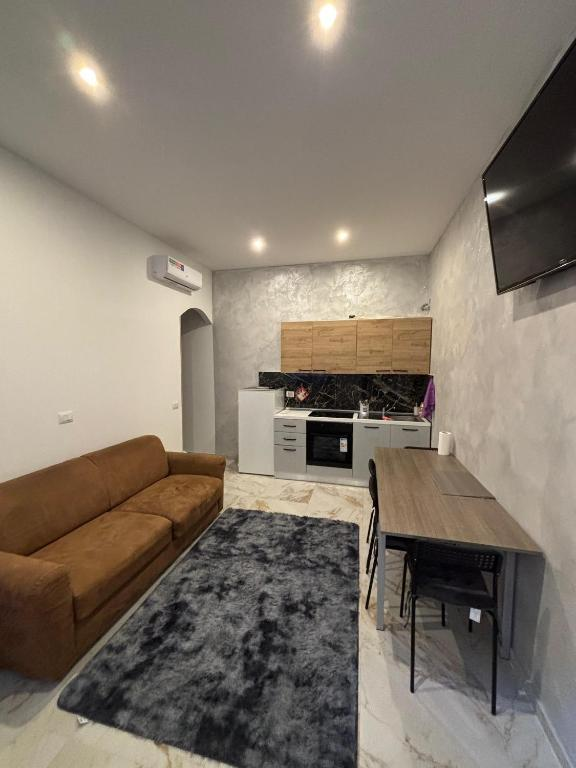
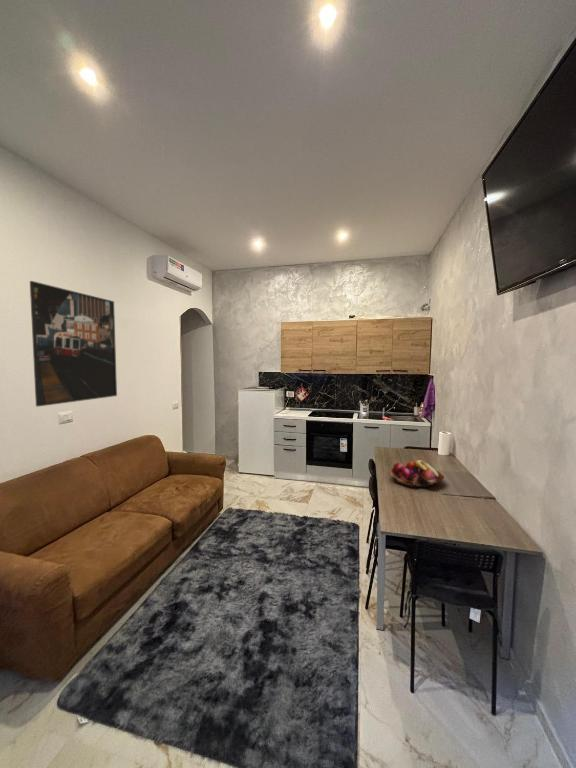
+ fruit basket (416, 472)
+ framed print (79, 347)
